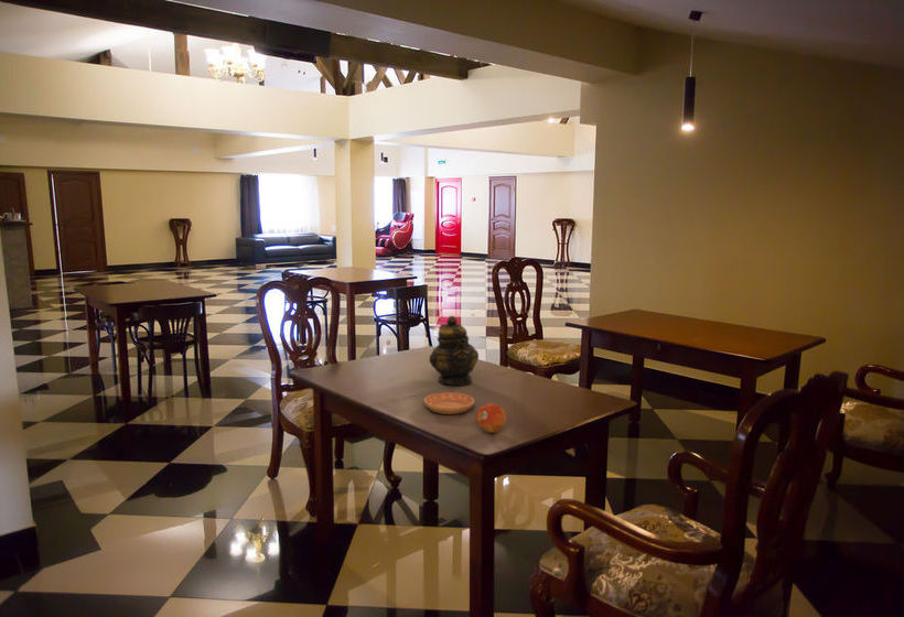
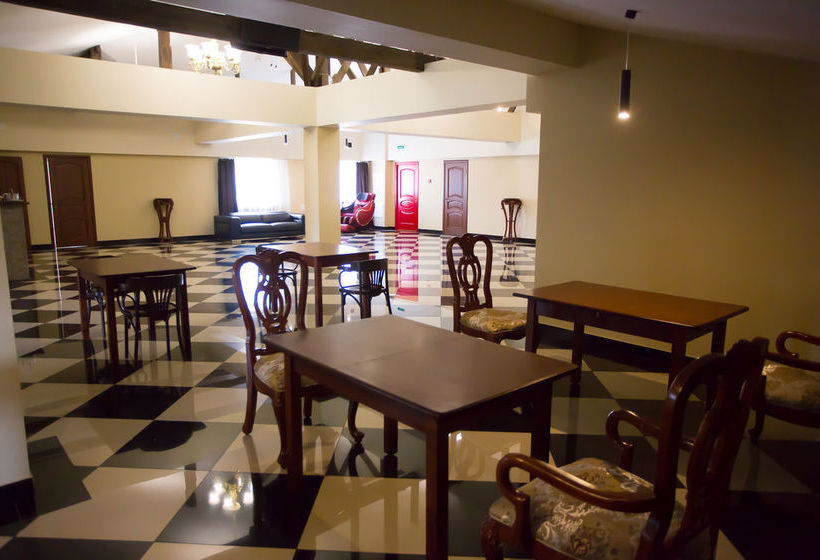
- saucer (449, 403)
- fruit (491, 418)
- teapot (453, 348)
